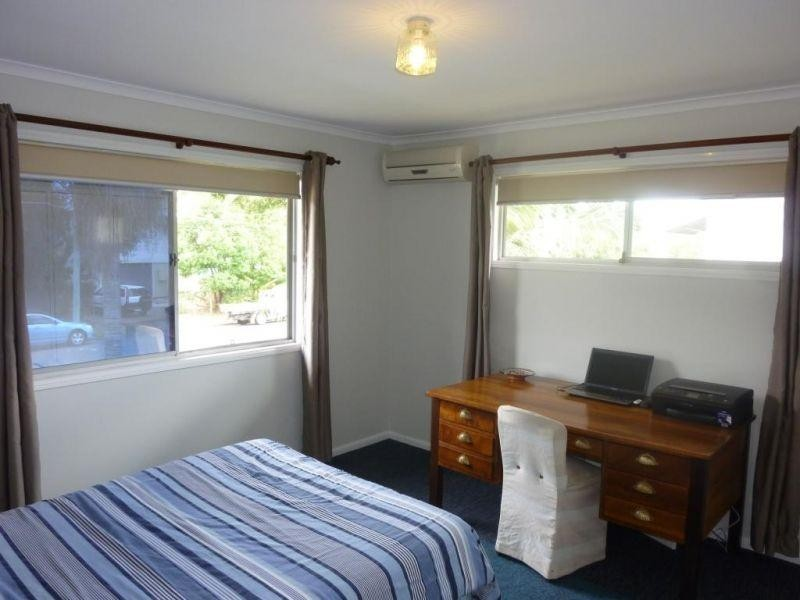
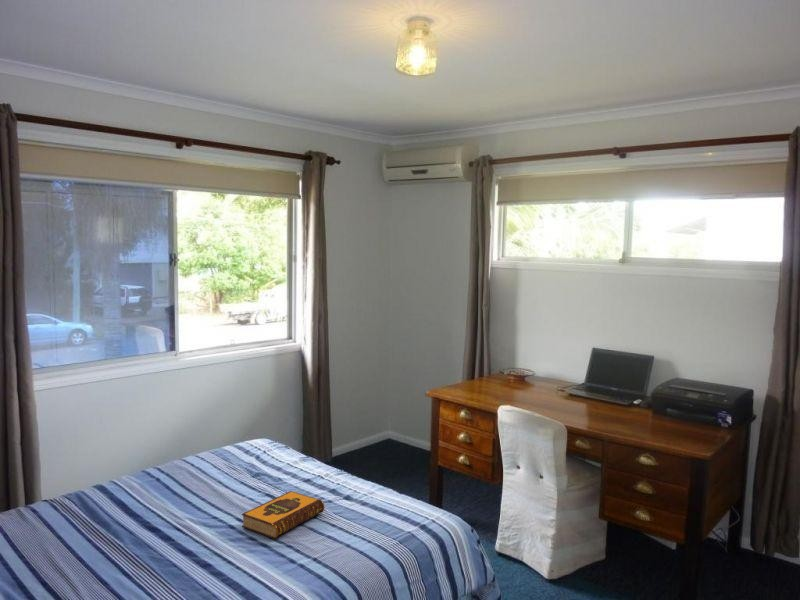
+ hardback book (284, 513)
